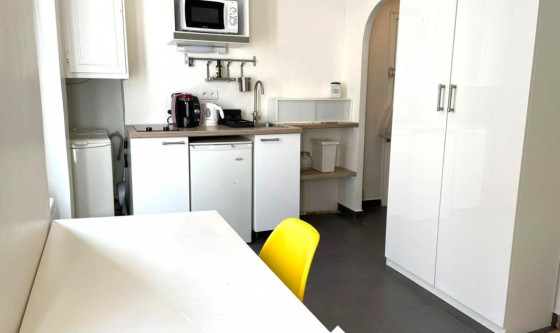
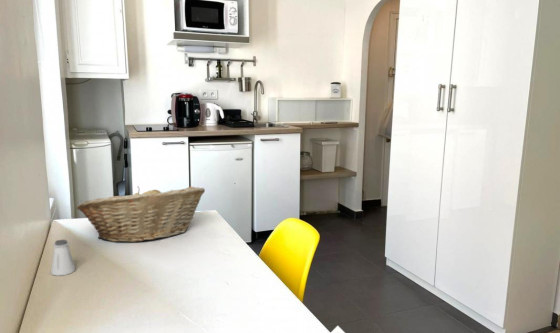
+ saltshaker (62, 256)
+ fruit basket (144, 208)
